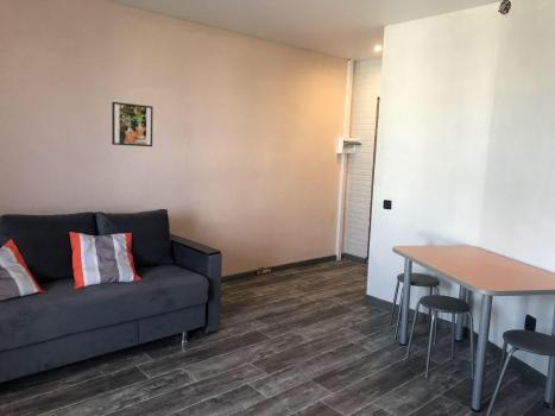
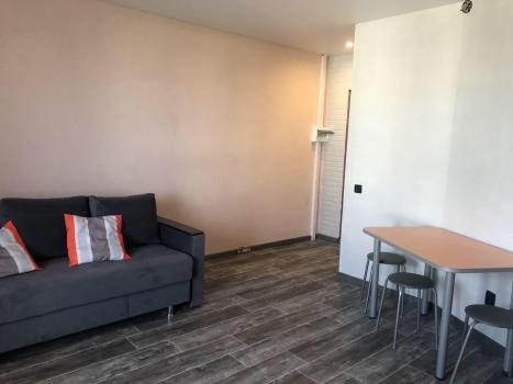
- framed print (132, 125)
